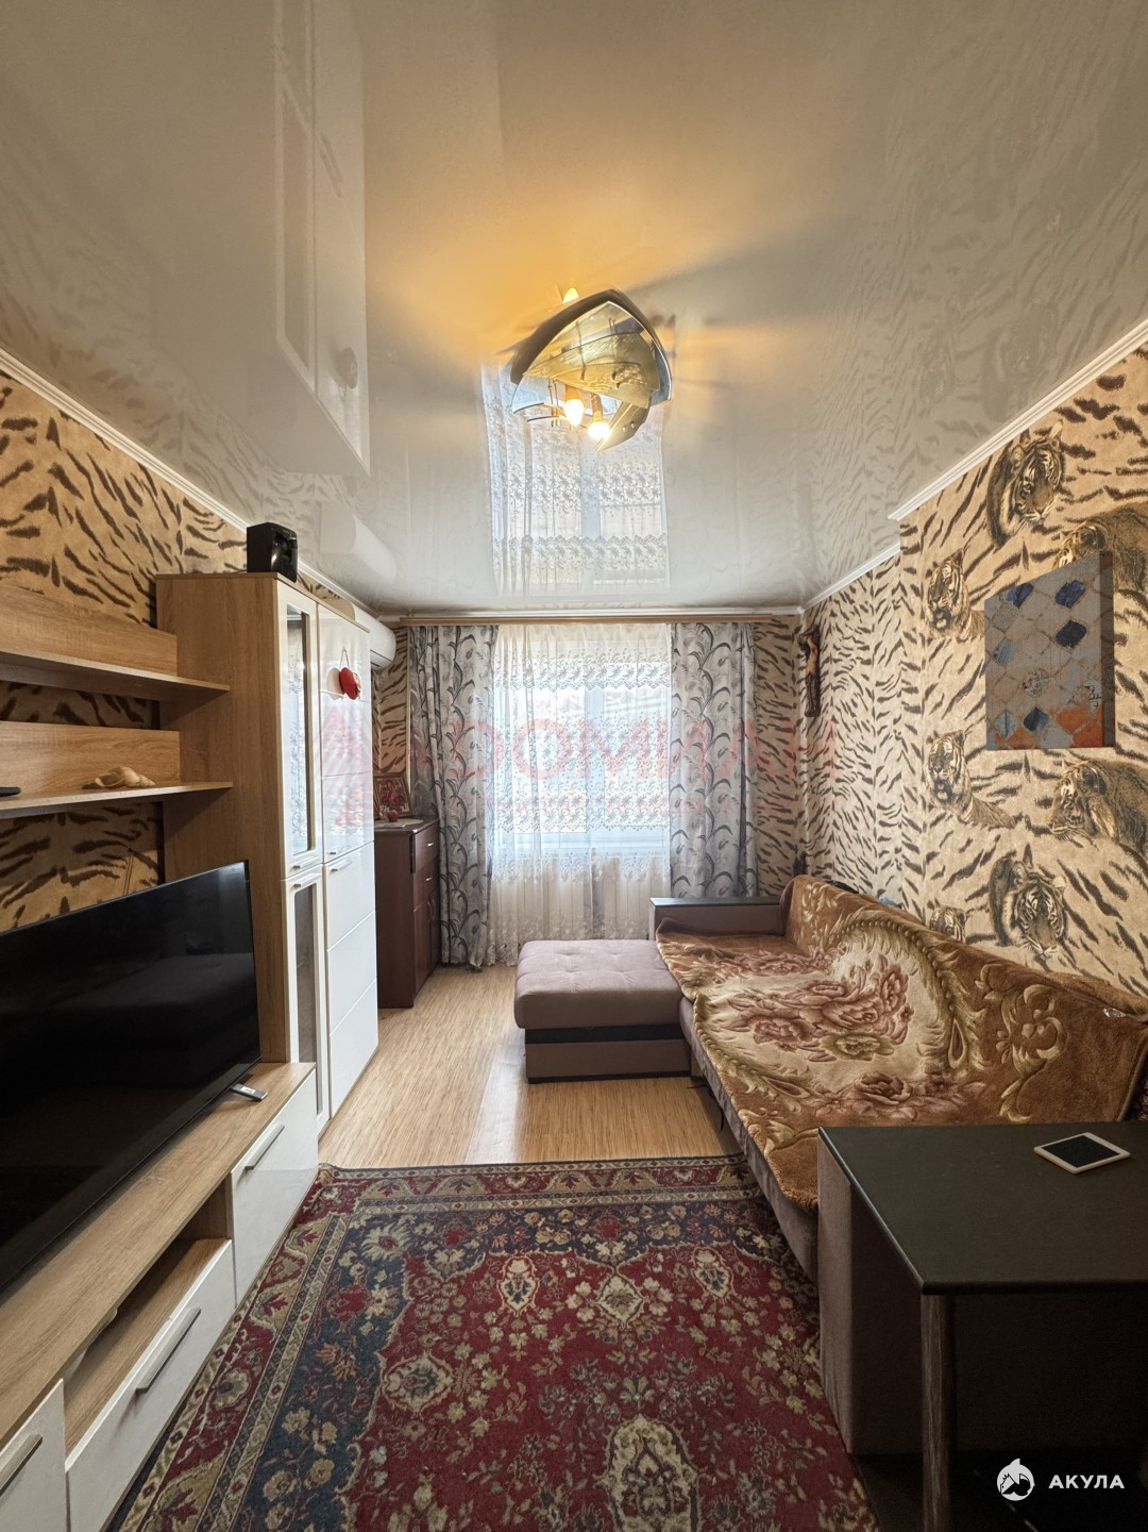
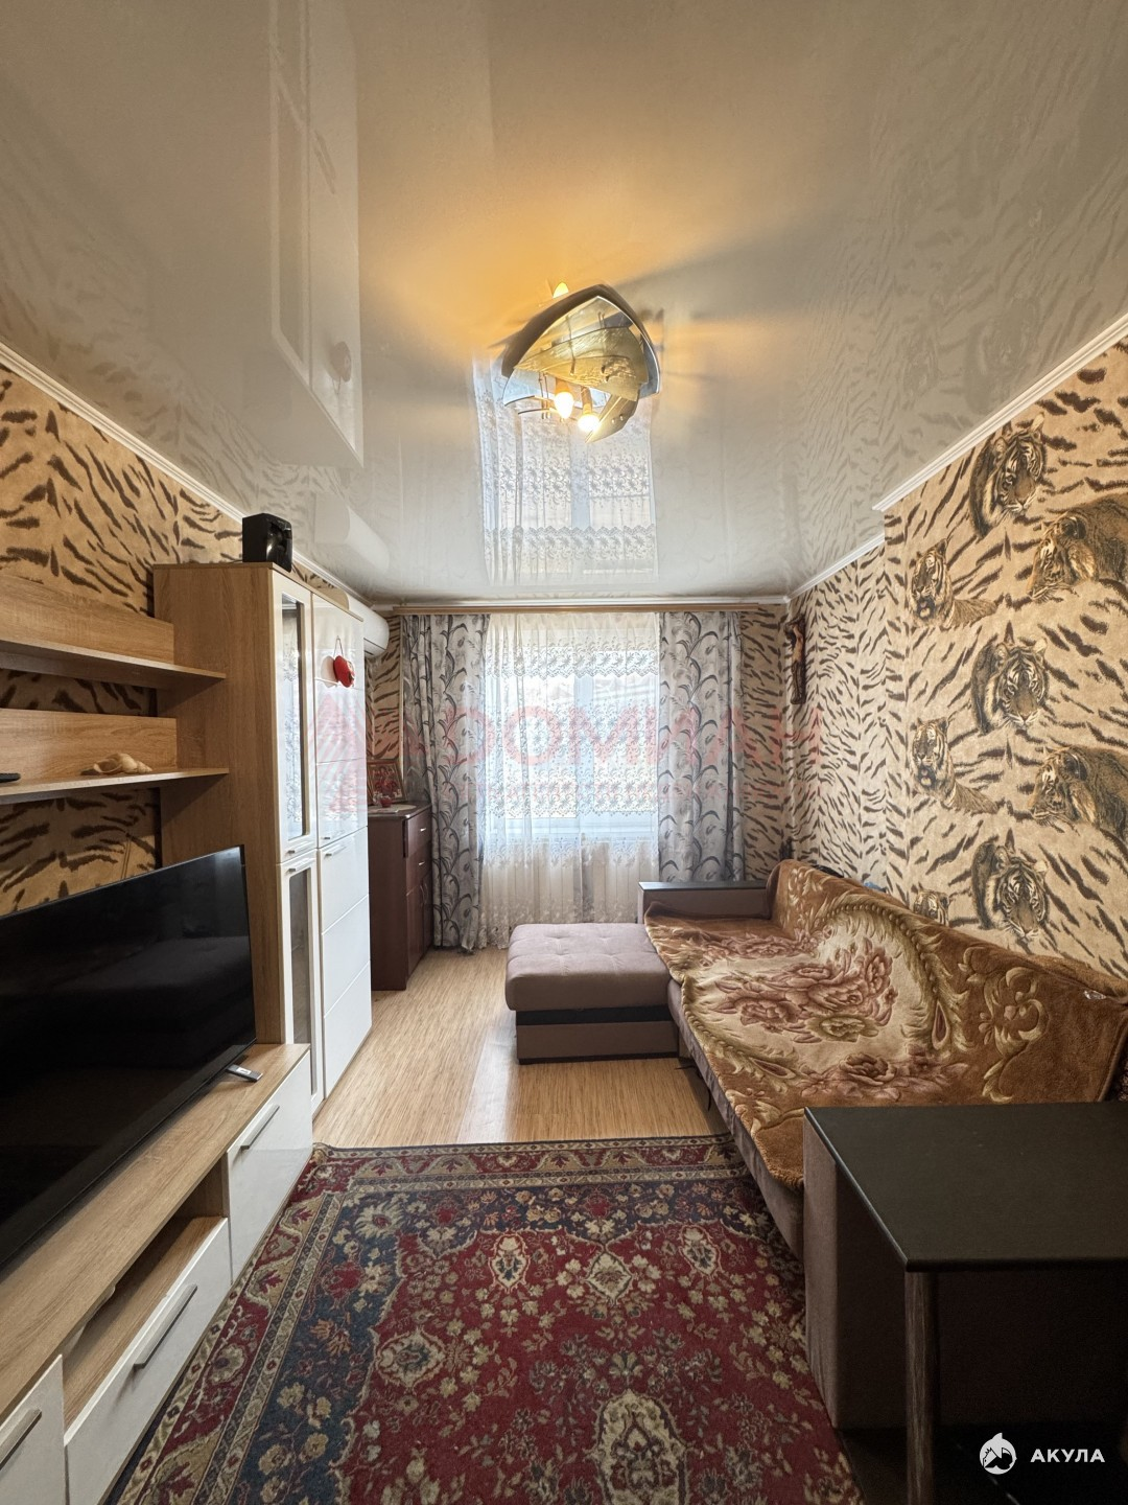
- cell phone (1080, 1152)
- wall art (1042, 663)
